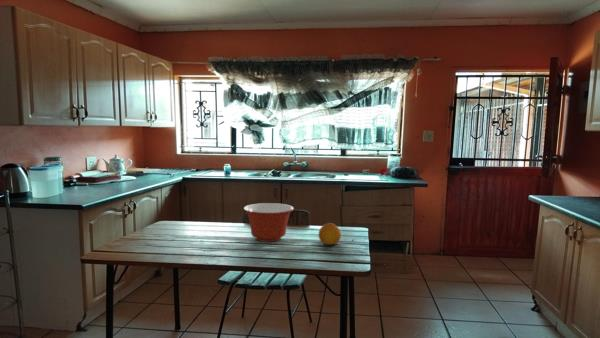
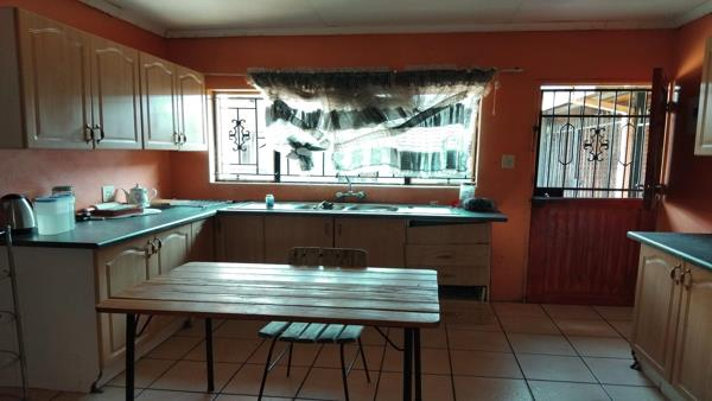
- fruit (329, 233)
- mixing bowl (268, 223)
